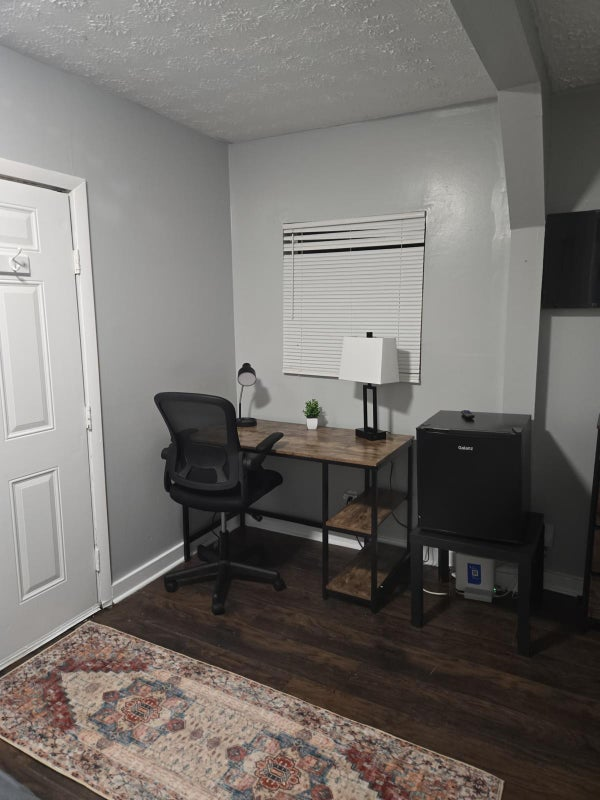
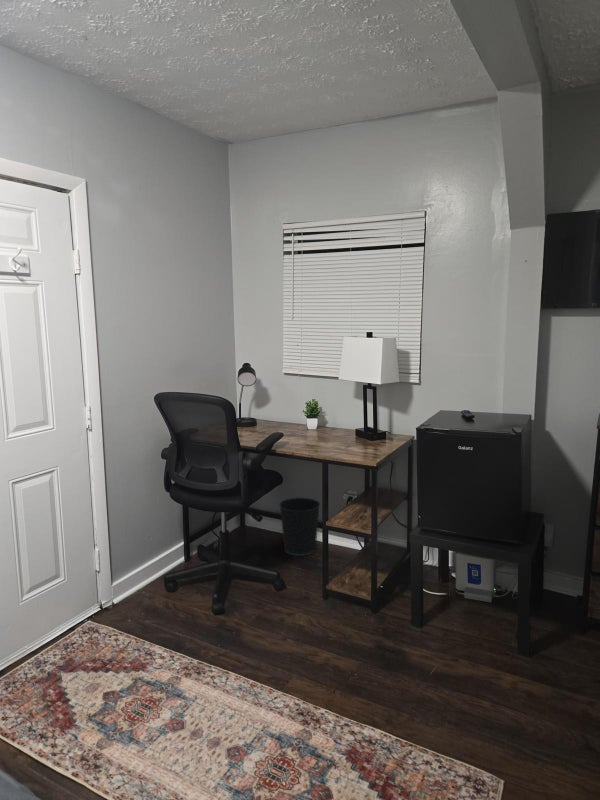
+ wastebasket (299, 526)
